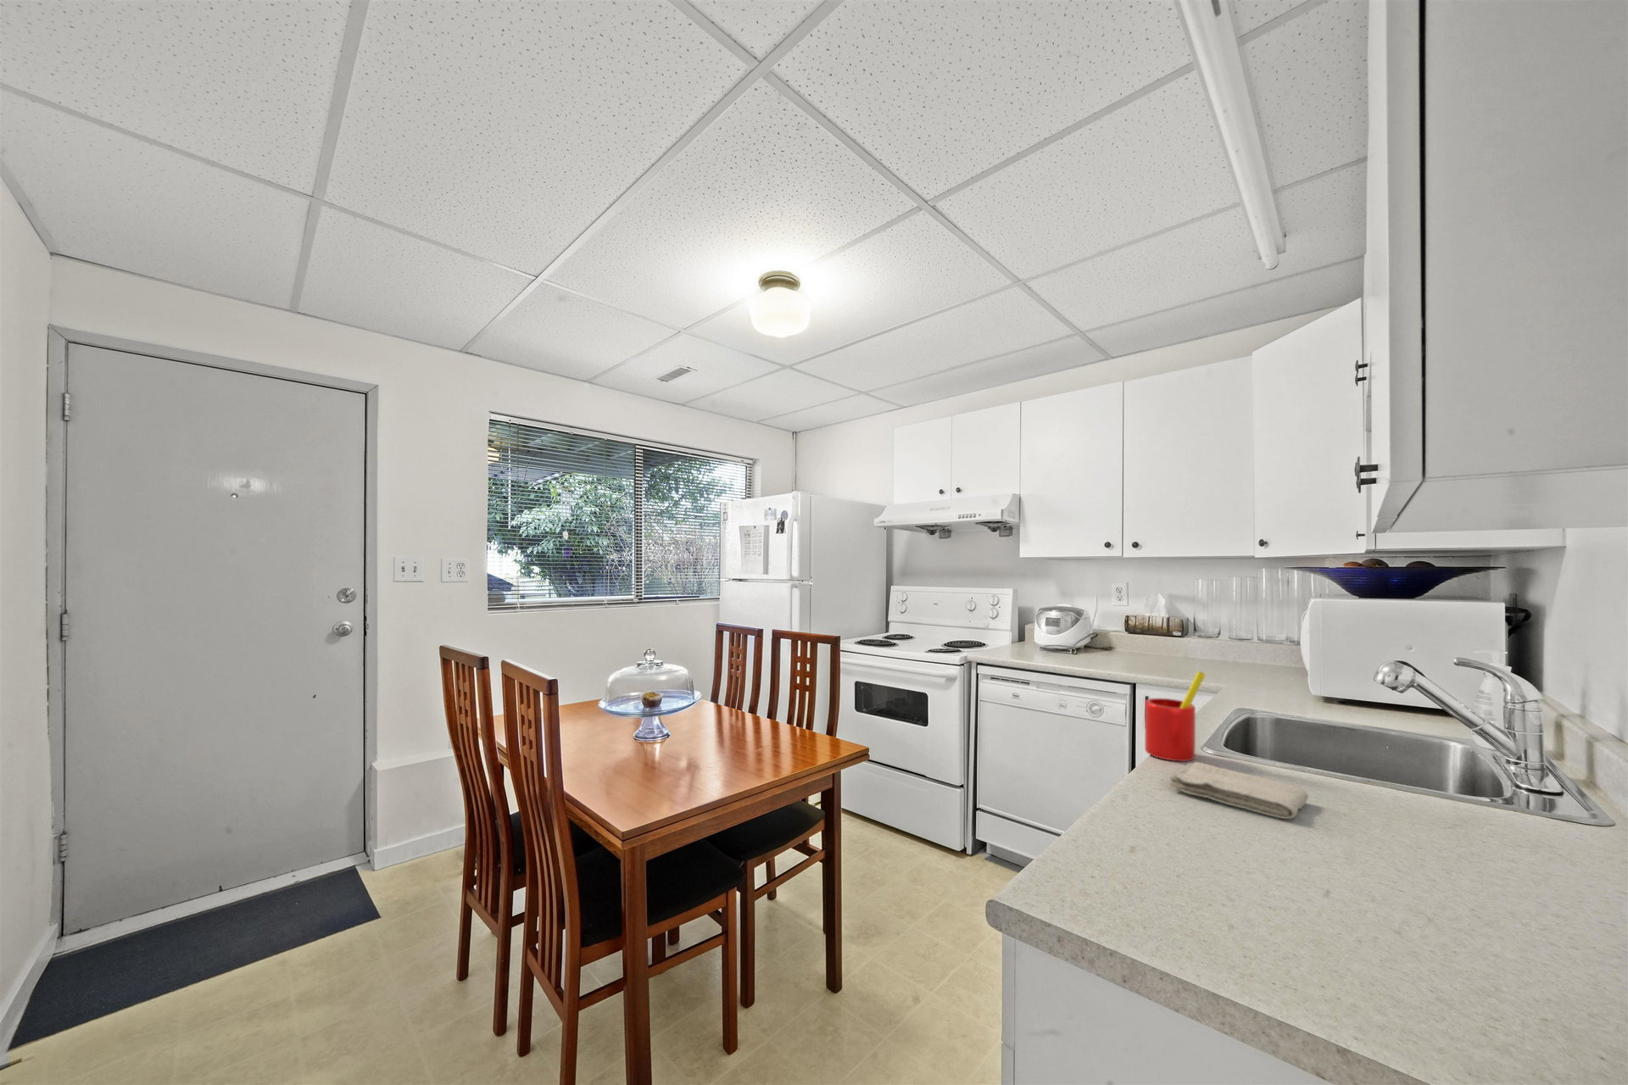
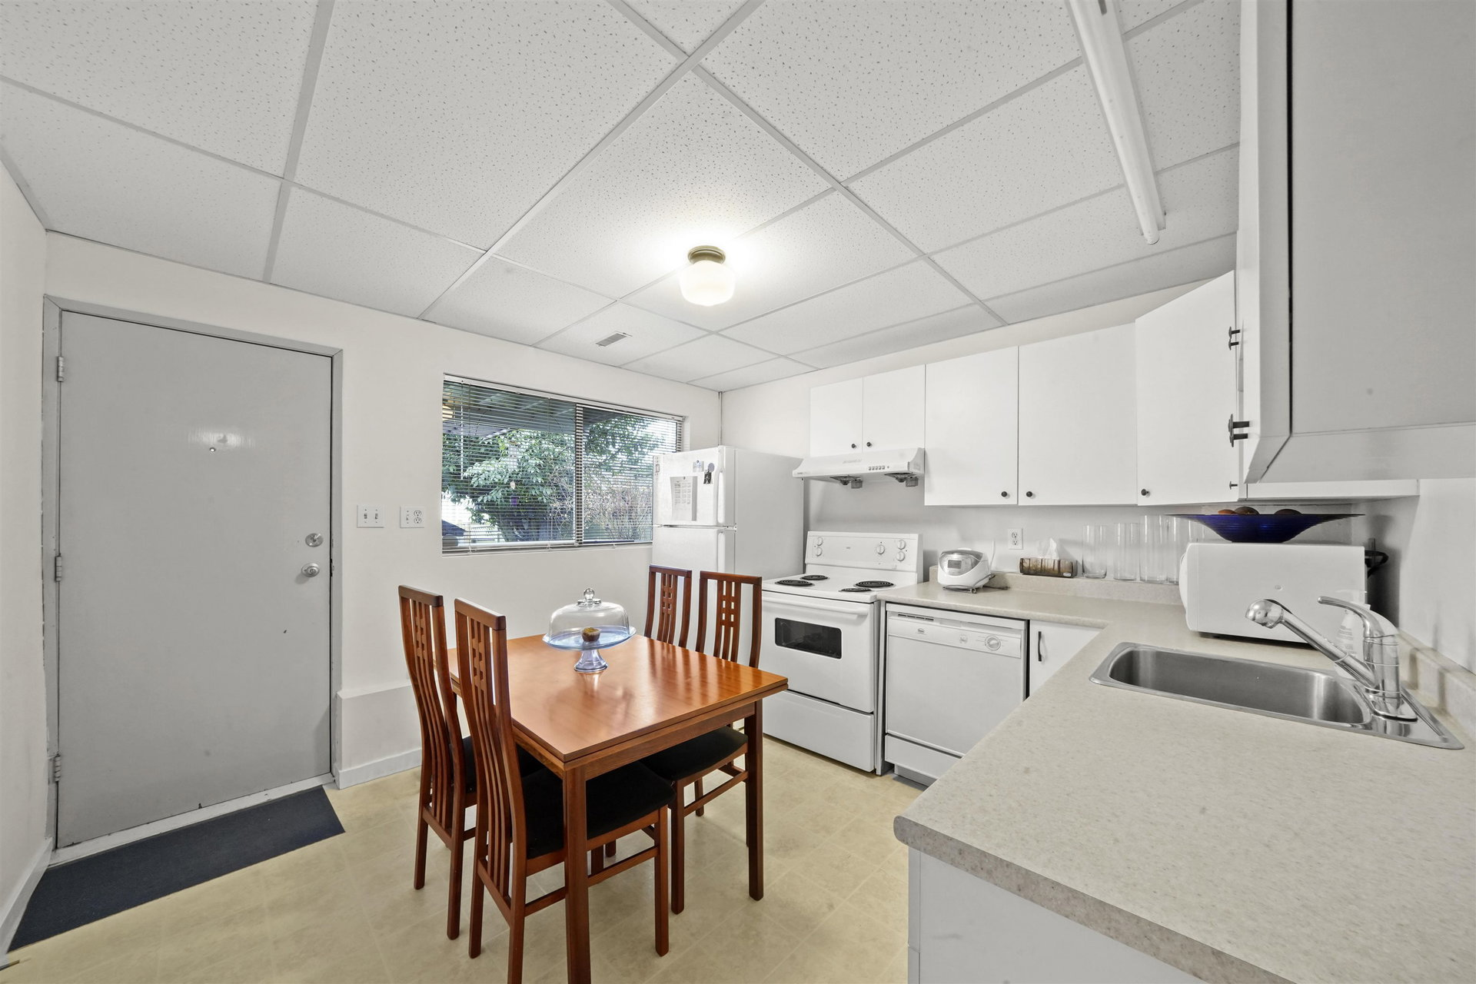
- washcloth (1237, 787)
- straw (1174, 711)
